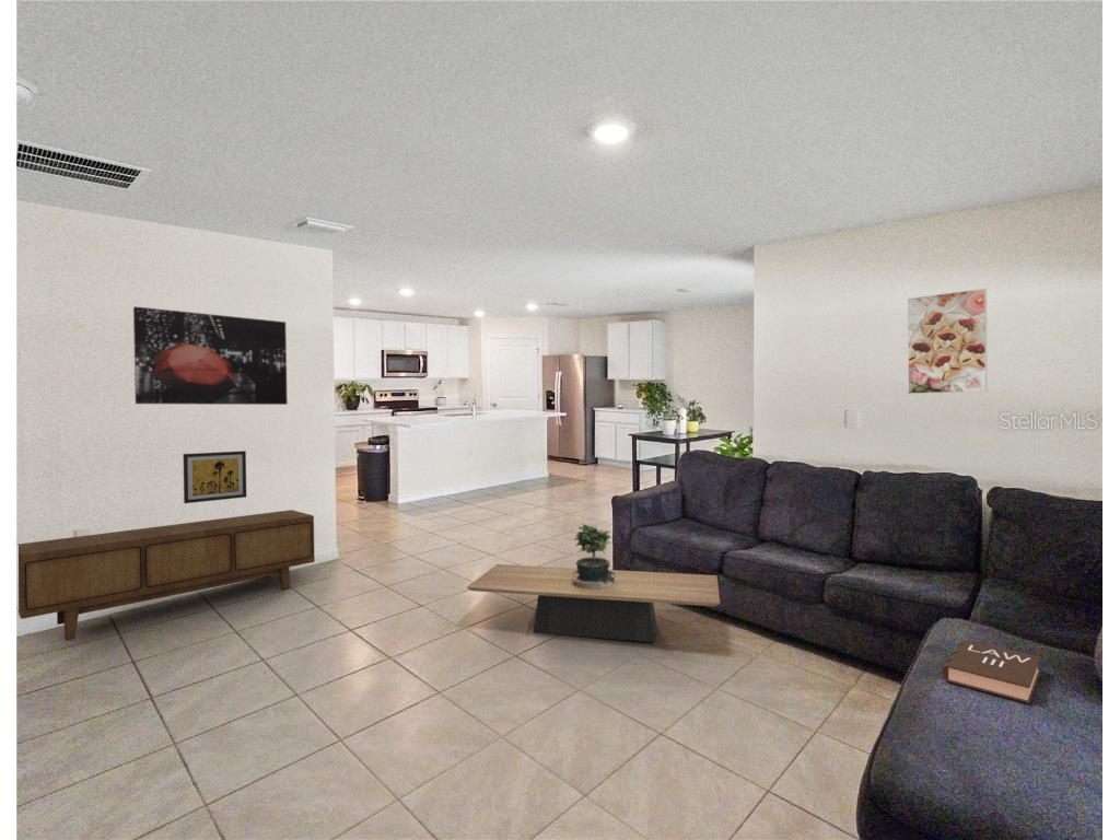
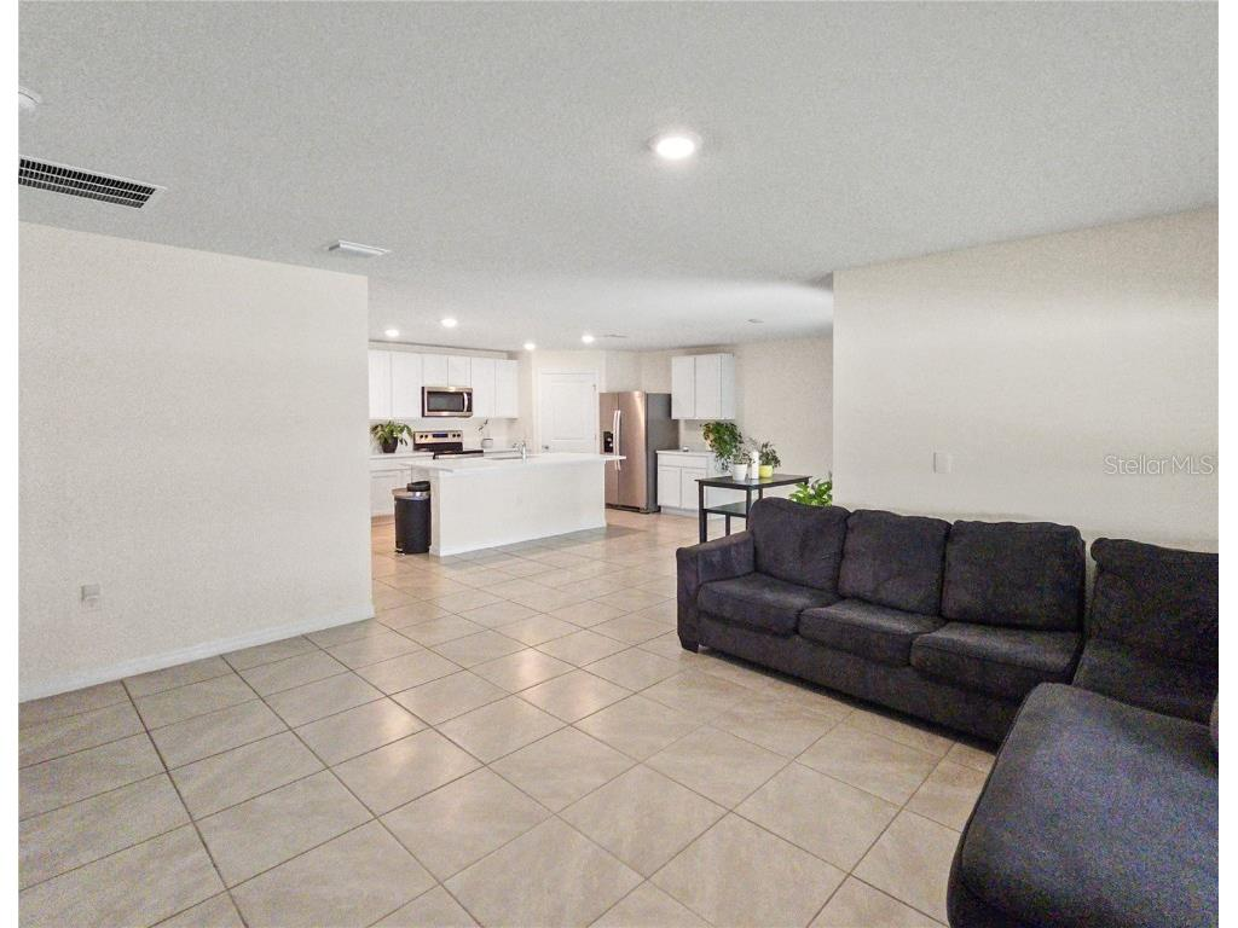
- book (991, 667)
- wall art (215, 476)
- potted plant (591, 550)
- wall art (217, 359)
- sideboard (182, 567)
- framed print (945, 342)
- coffee table (595, 605)
